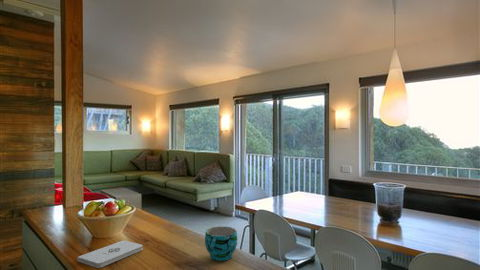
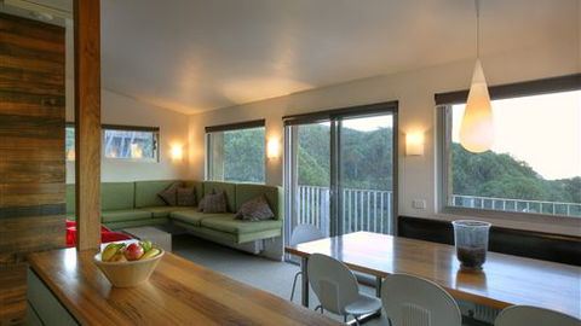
- cup (221, 244)
- notepad (112, 252)
